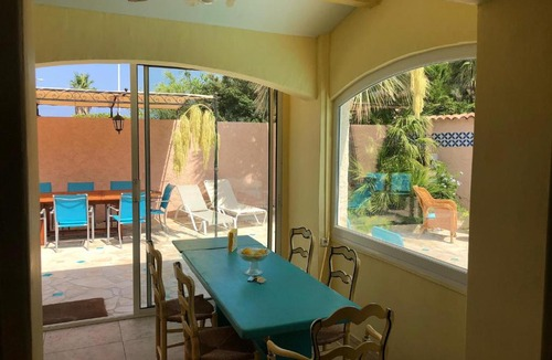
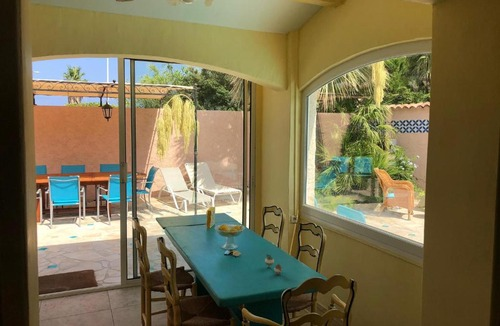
+ teapot (273, 263)
